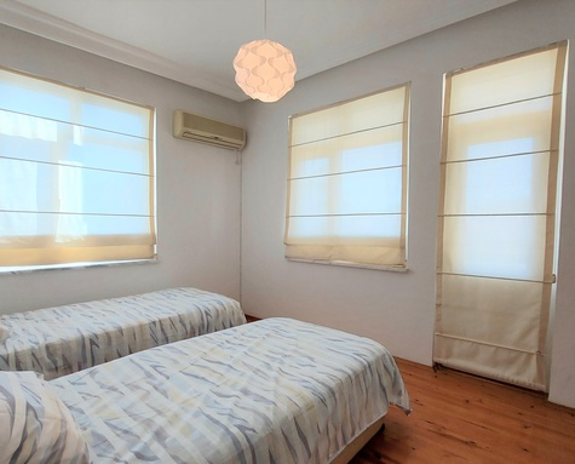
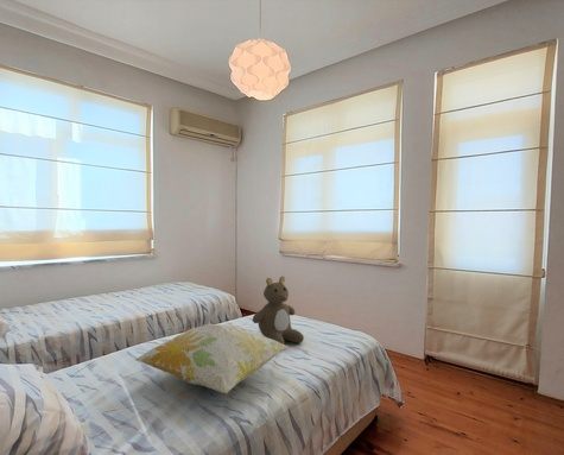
+ decorative pillow (216, 352)
+ teddy bear (280, 309)
